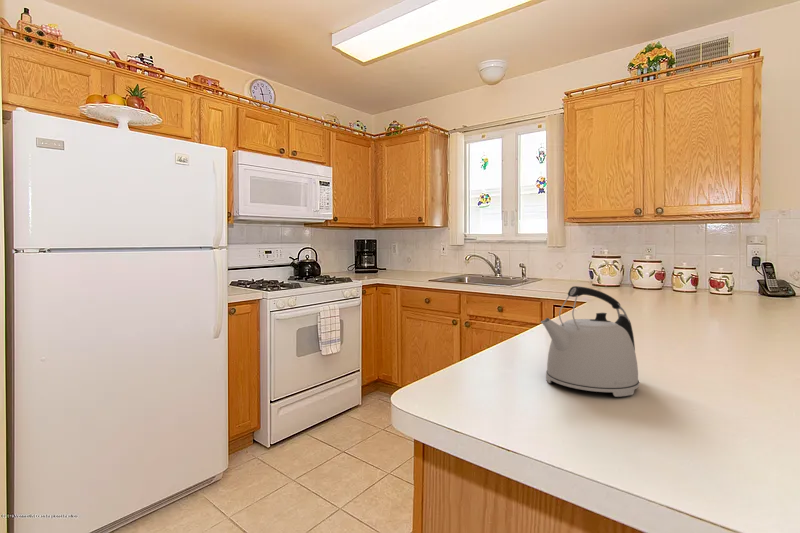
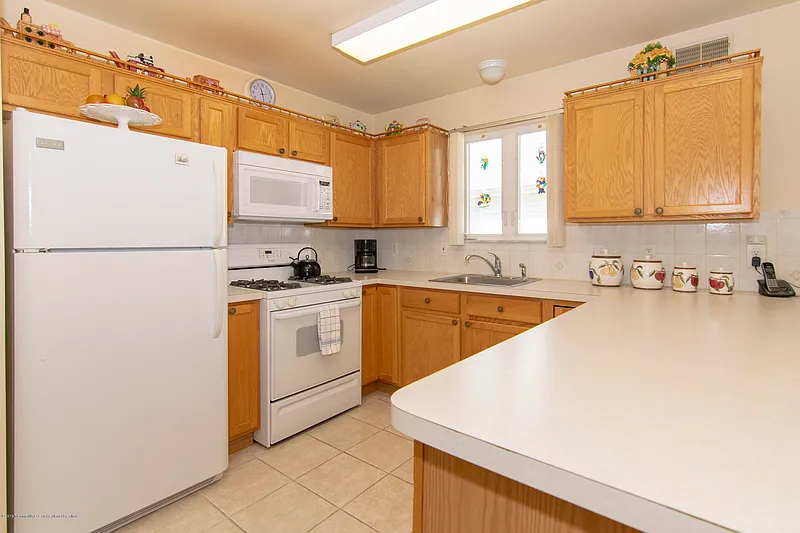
- kettle (588, 334)
